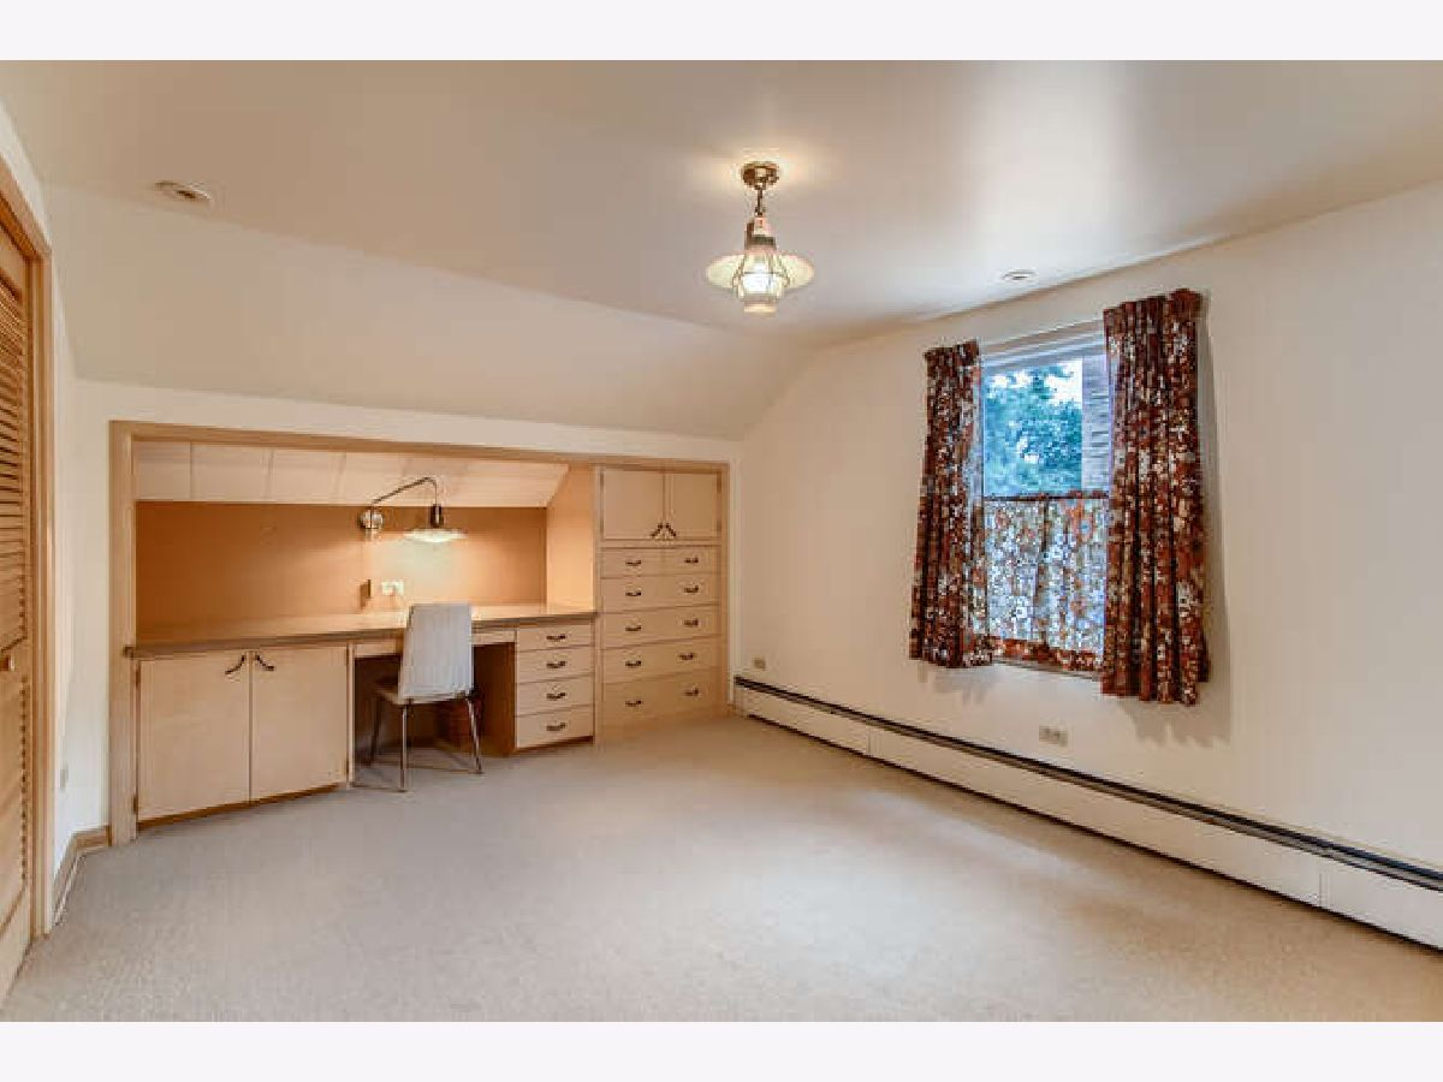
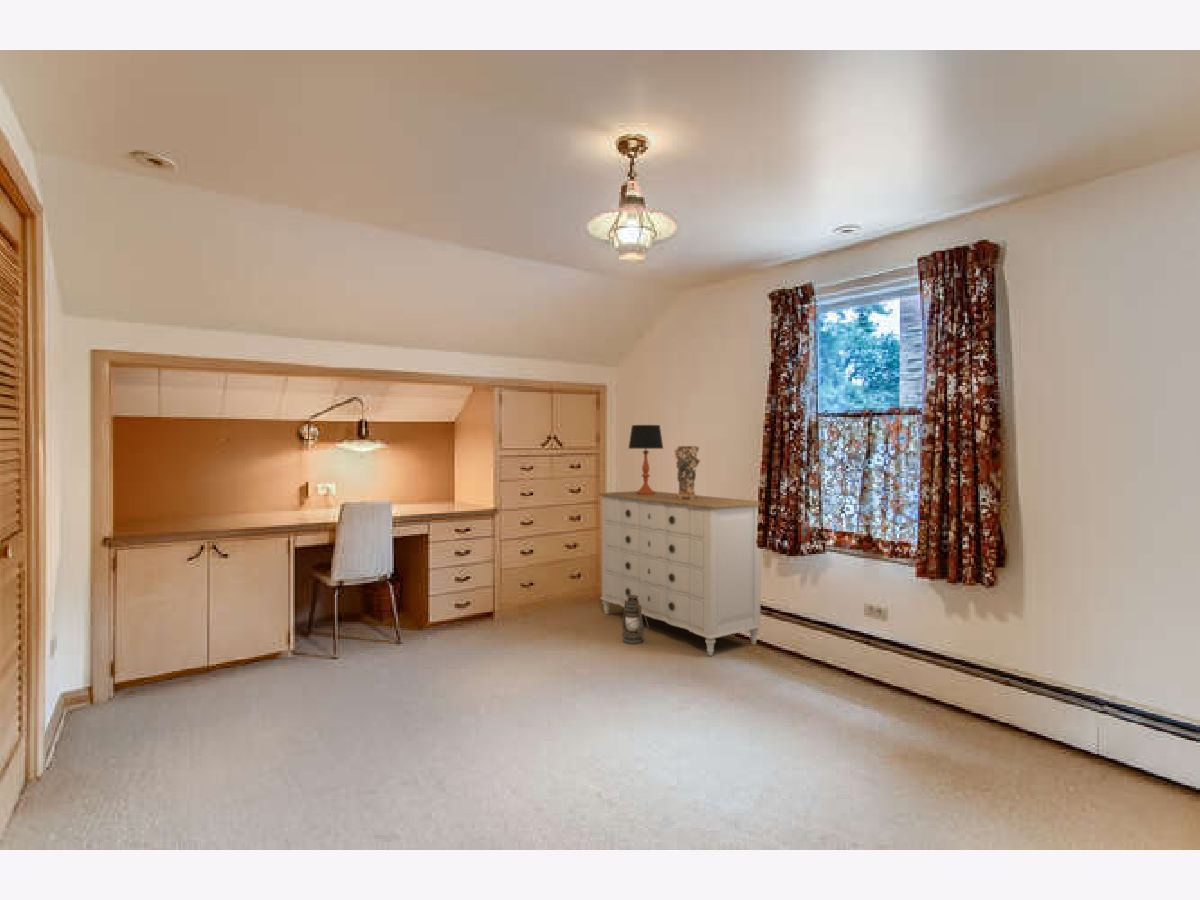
+ table lamp (645, 459)
+ lantern (633, 617)
+ dresser (672, 562)
+ decorative vase (688, 471)
